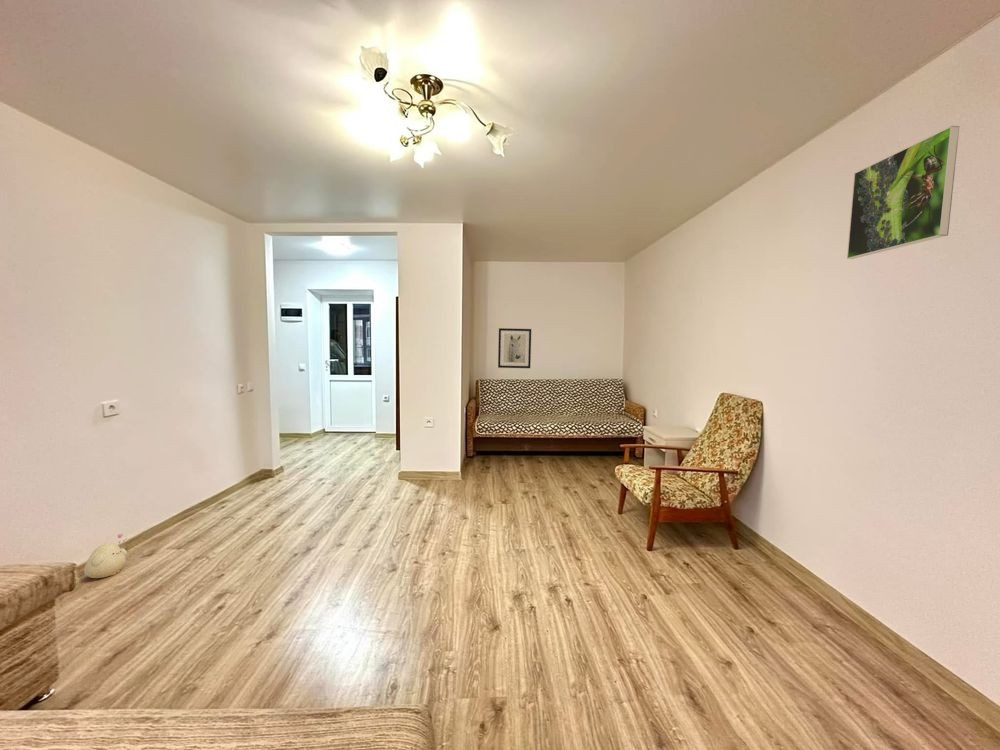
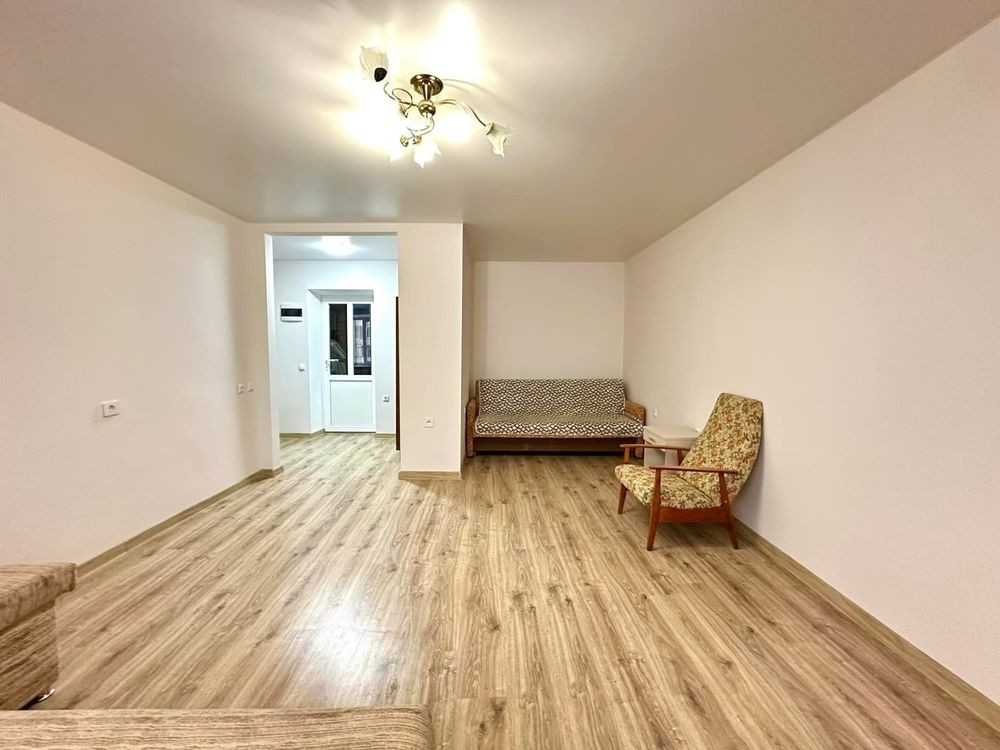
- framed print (895, 200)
- plush toy (105, 555)
- wall art (514, 348)
